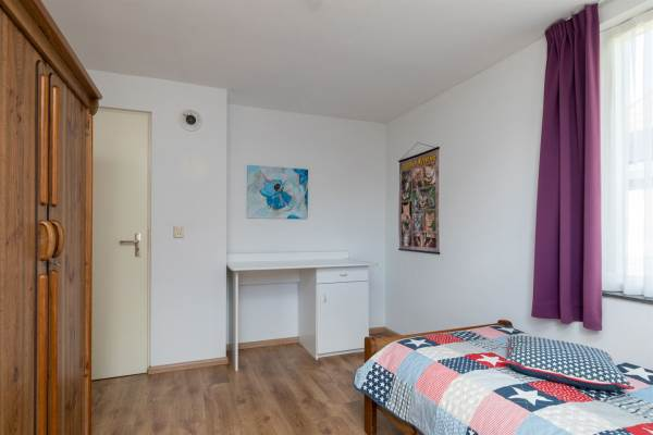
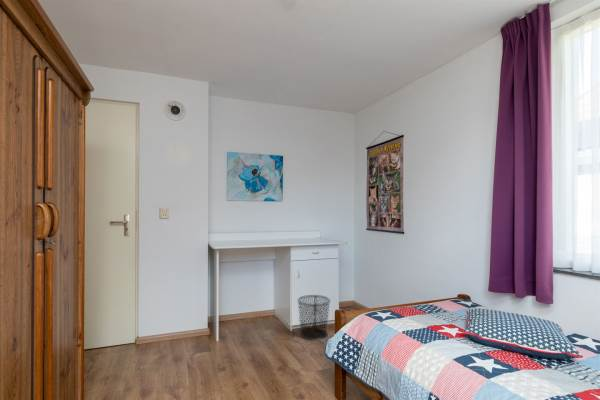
+ waste bin (314, 317)
